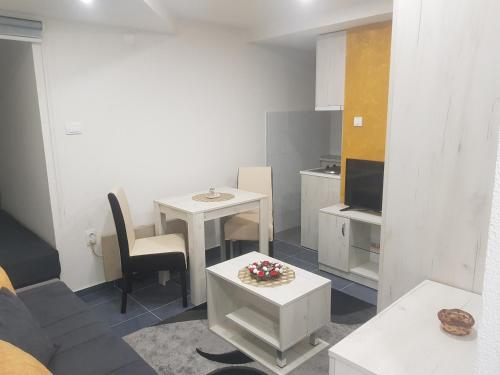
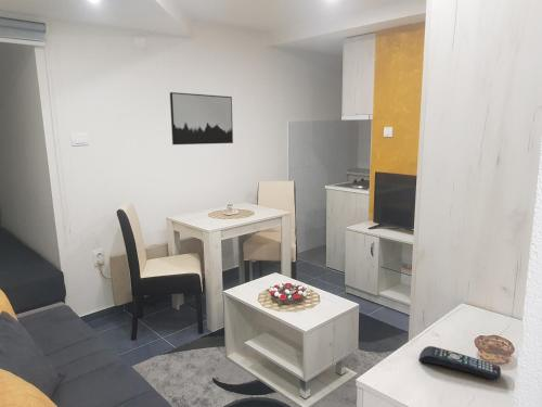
+ remote control (457, 361)
+ wall art (203, 119)
